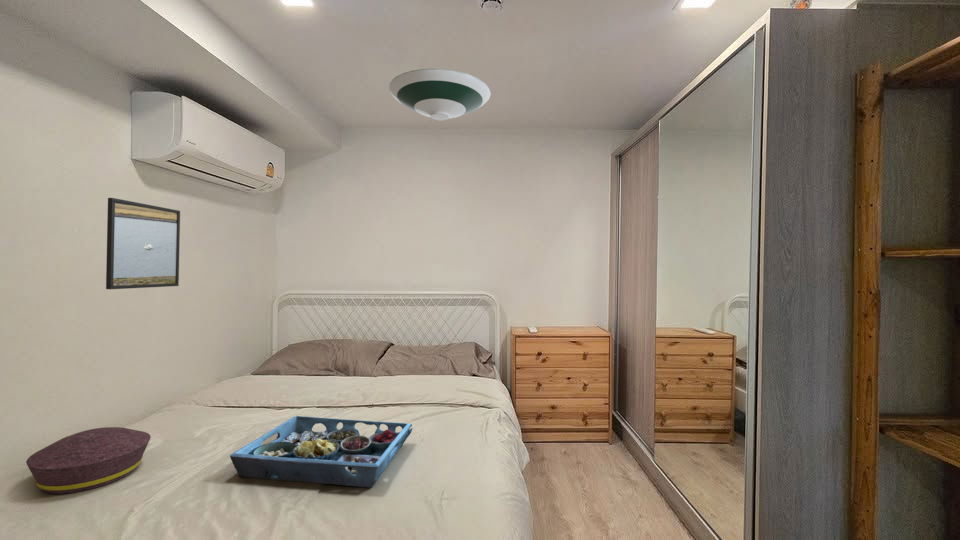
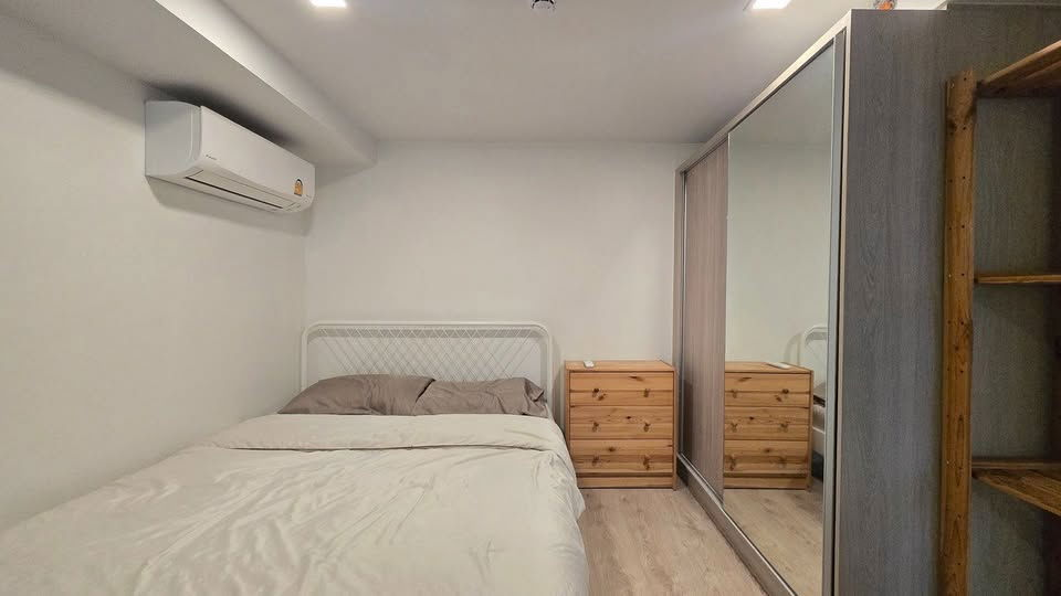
- cushion (92, 452)
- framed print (146, 246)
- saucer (440, 104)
- serving tray (329, 446)
